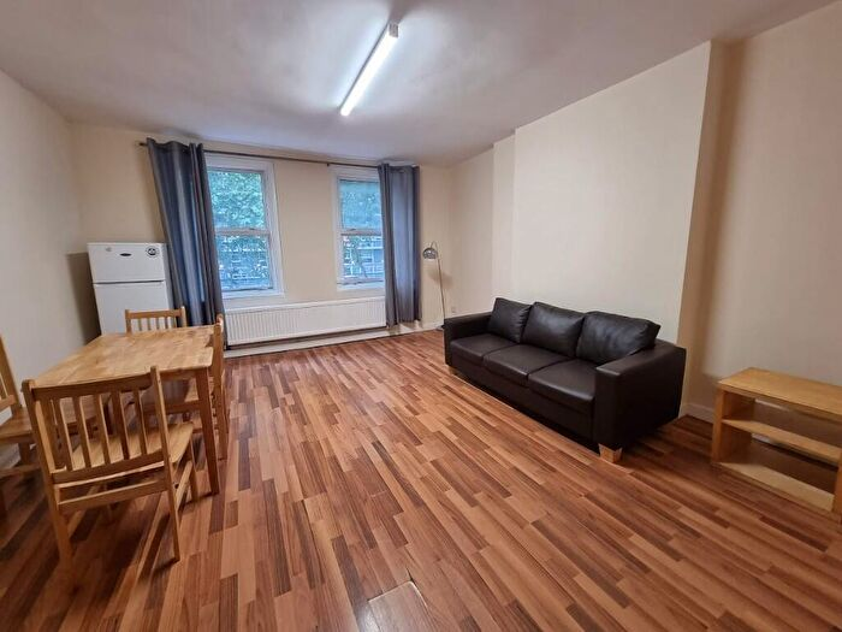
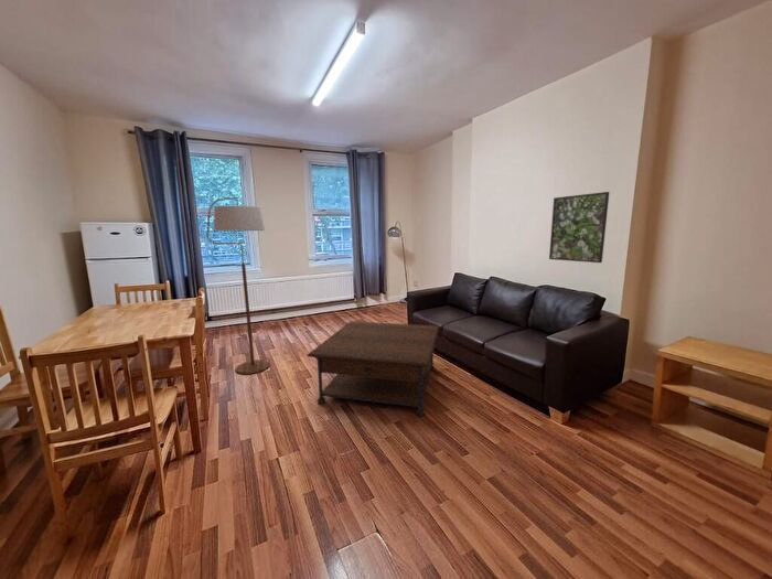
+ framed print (576, 228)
+ coffee table (382, 361)
+ floor lamp (244, 287)
